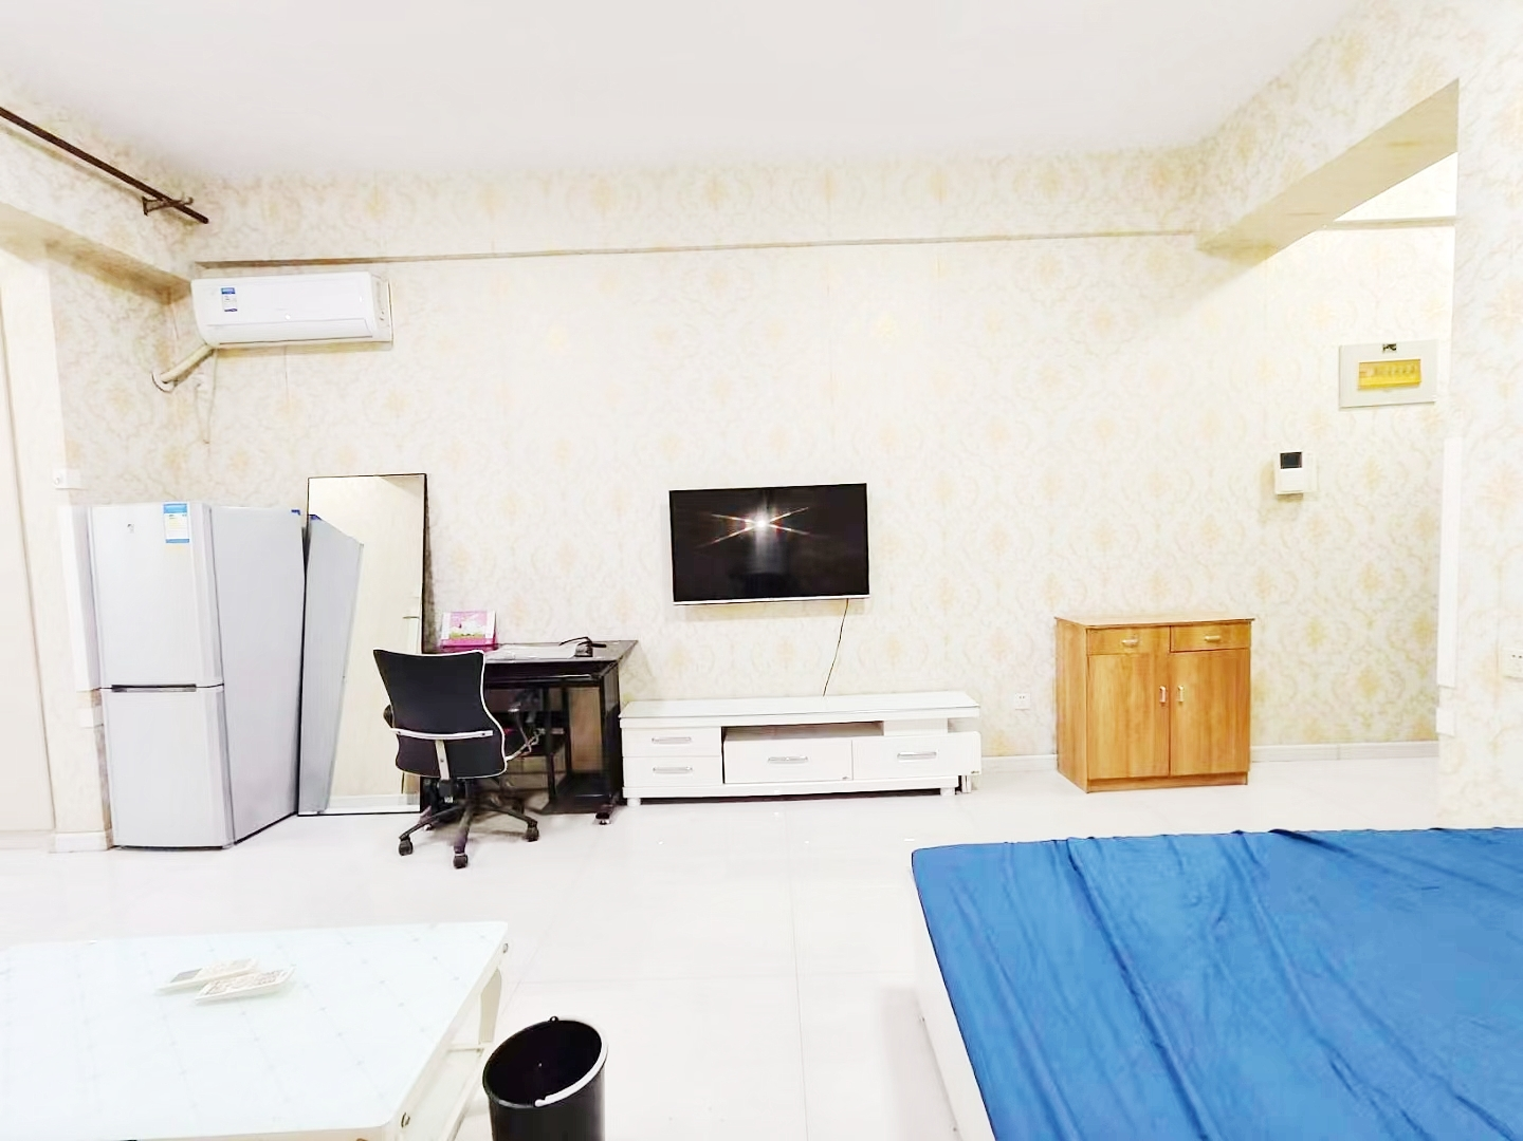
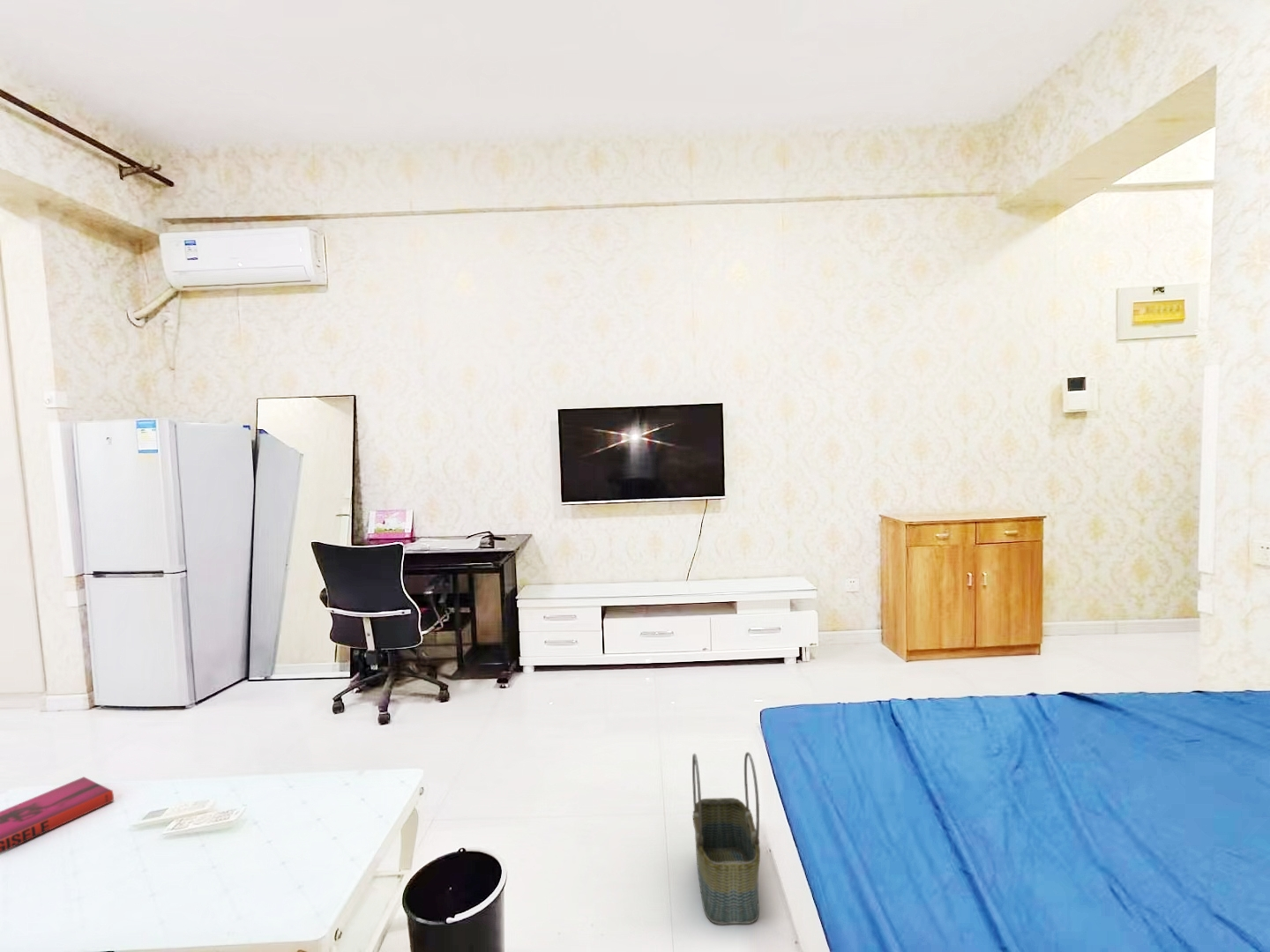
+ basket (725, 822)
+ hardback book (42, 813)
